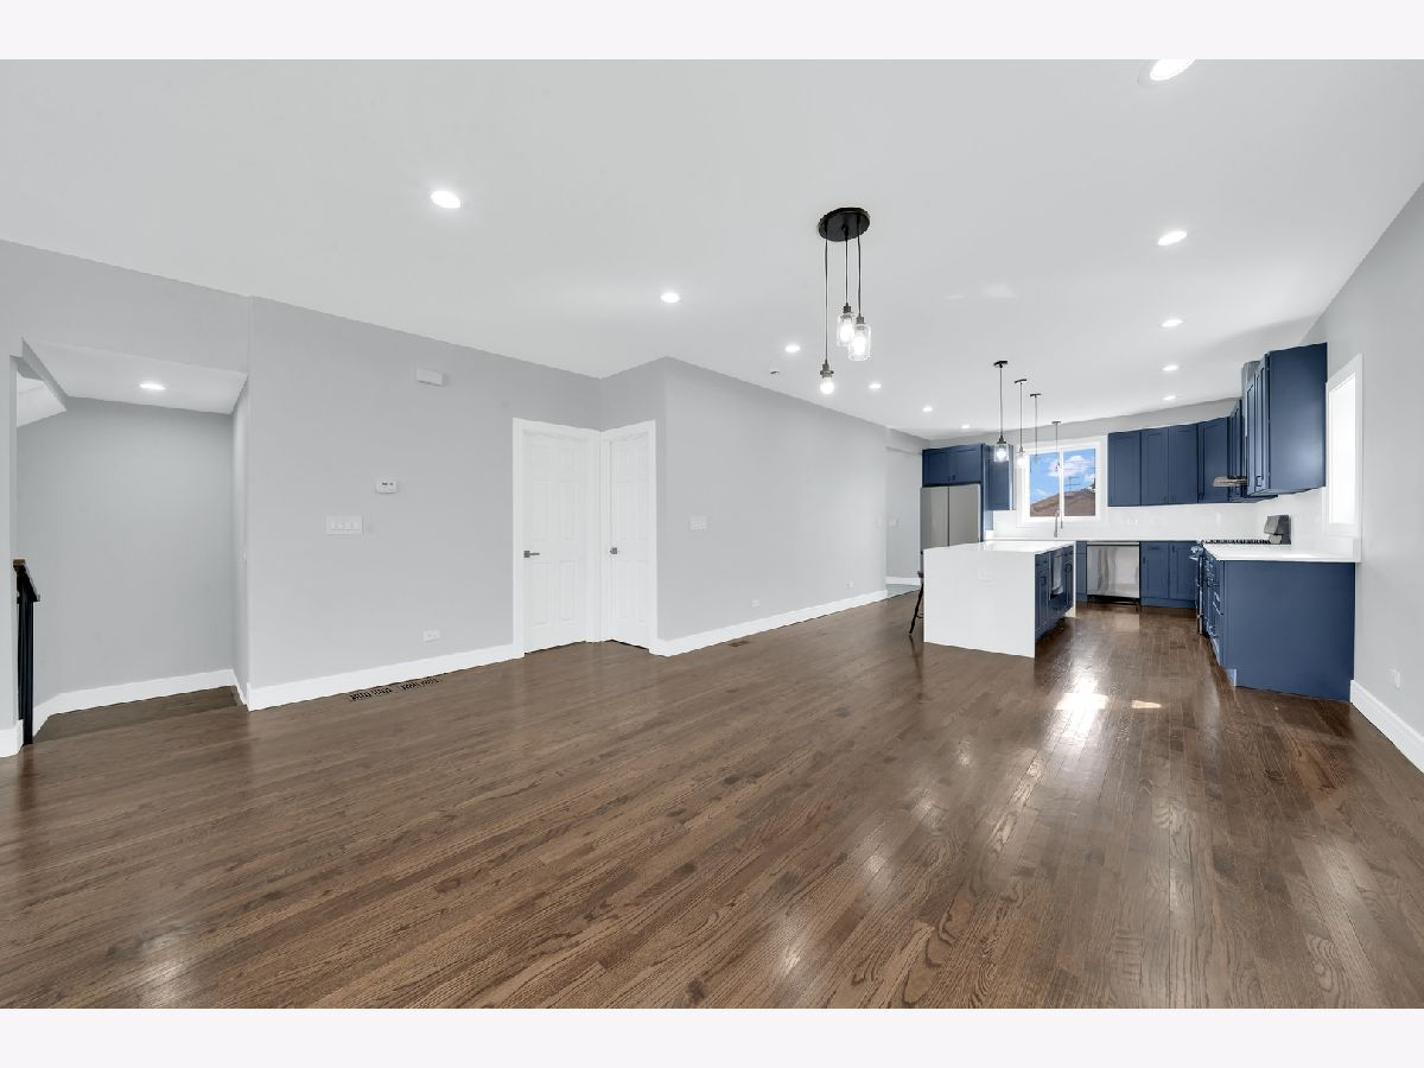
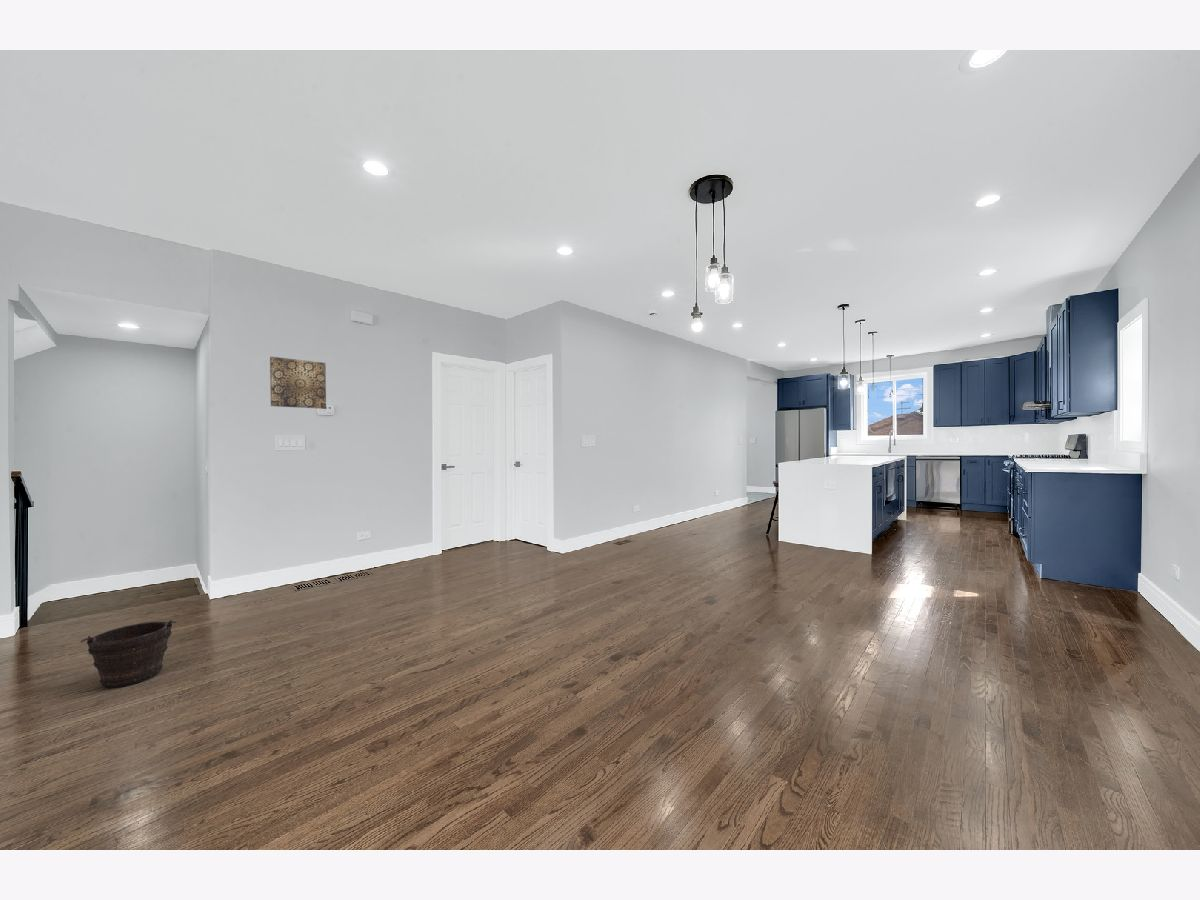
+ bucket (131, 652)
+ wall art (299, 383)
